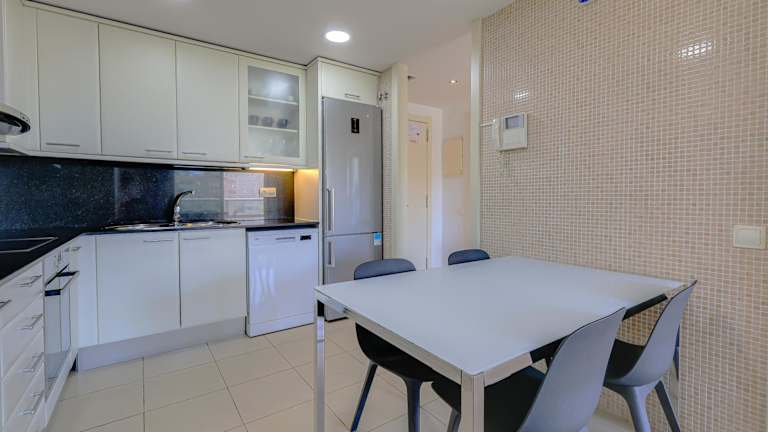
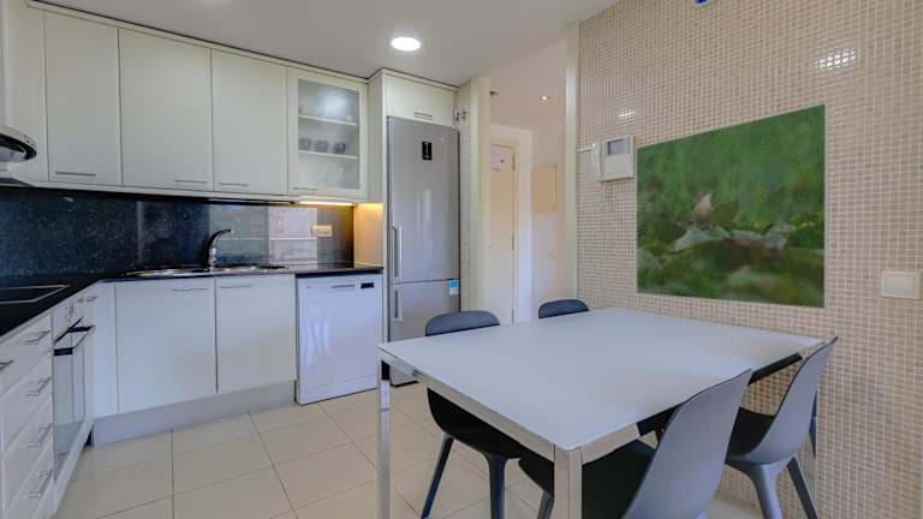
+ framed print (715, 214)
